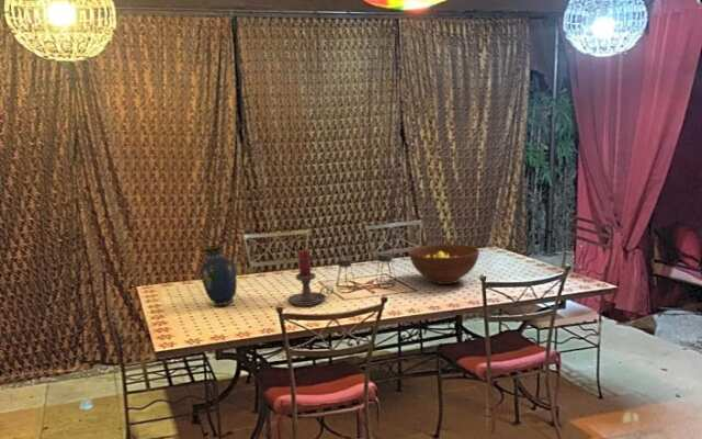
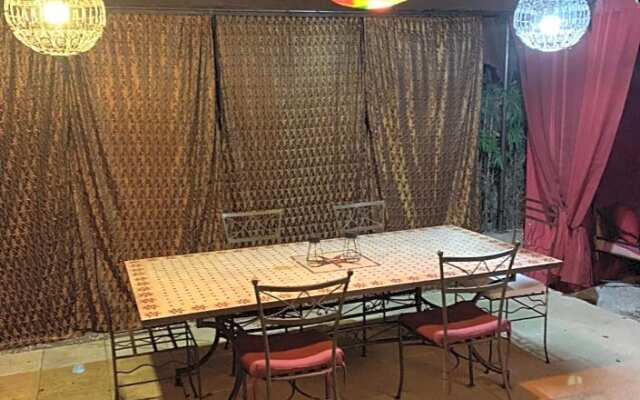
- candle holder (310, 274)
- vase (218, 274)
- fruit bowl (444, 266)
